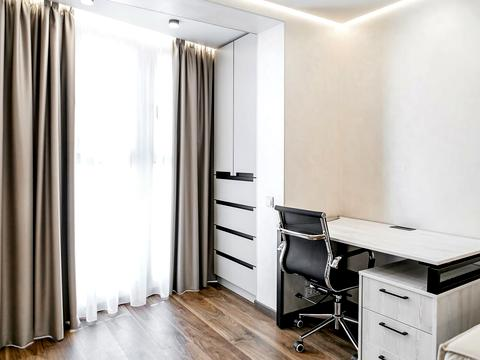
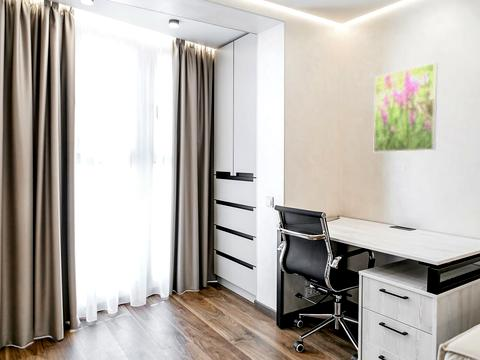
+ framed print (403, 110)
